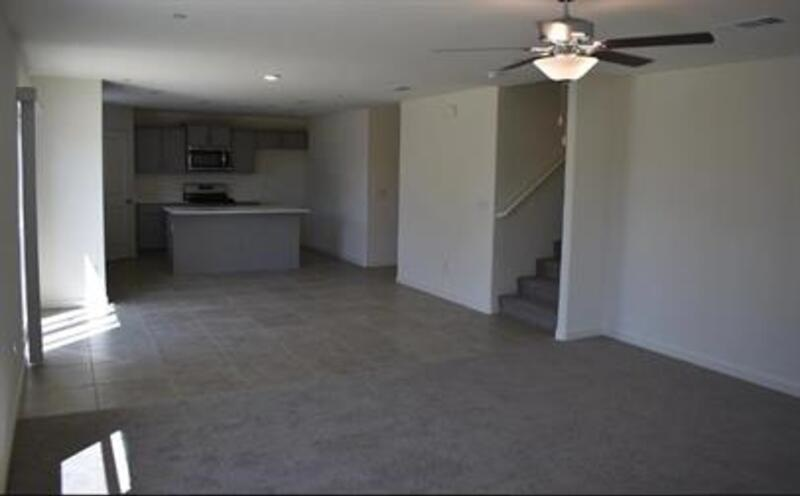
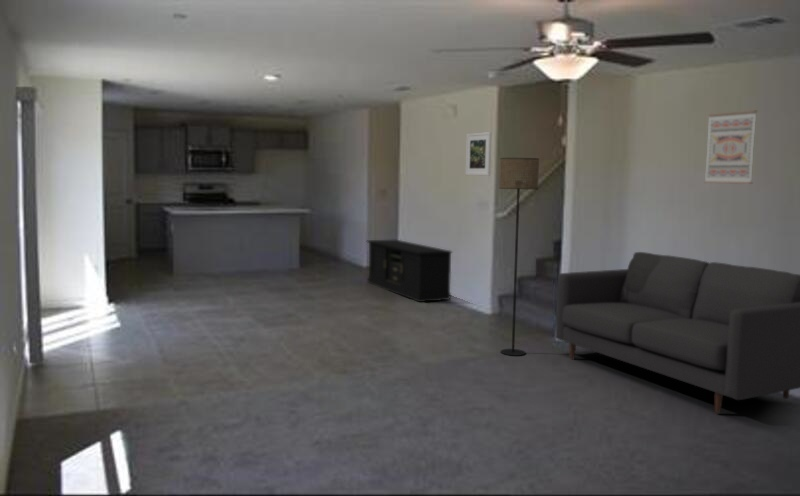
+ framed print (478, 154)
+ floor lamp (516, 256)
+ wall art (729, 148)
+ sofa (674, 320)
+ media console (406, 268)
